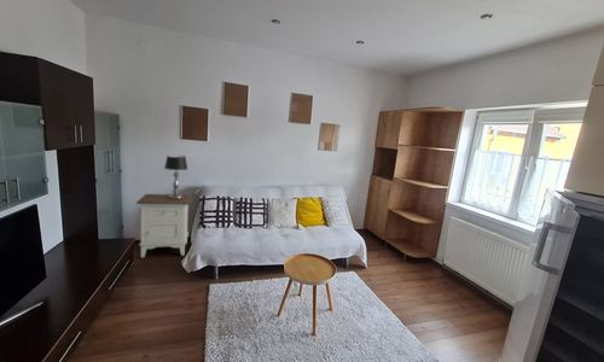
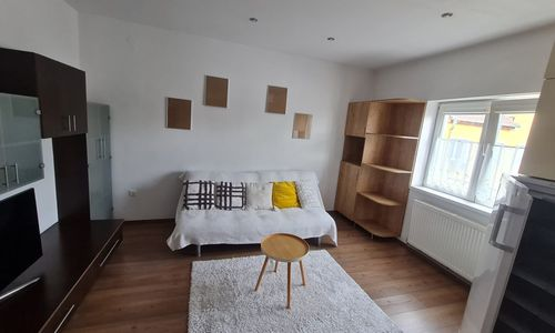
- table lamp (175, 176)
- nightstand (165, 224)
